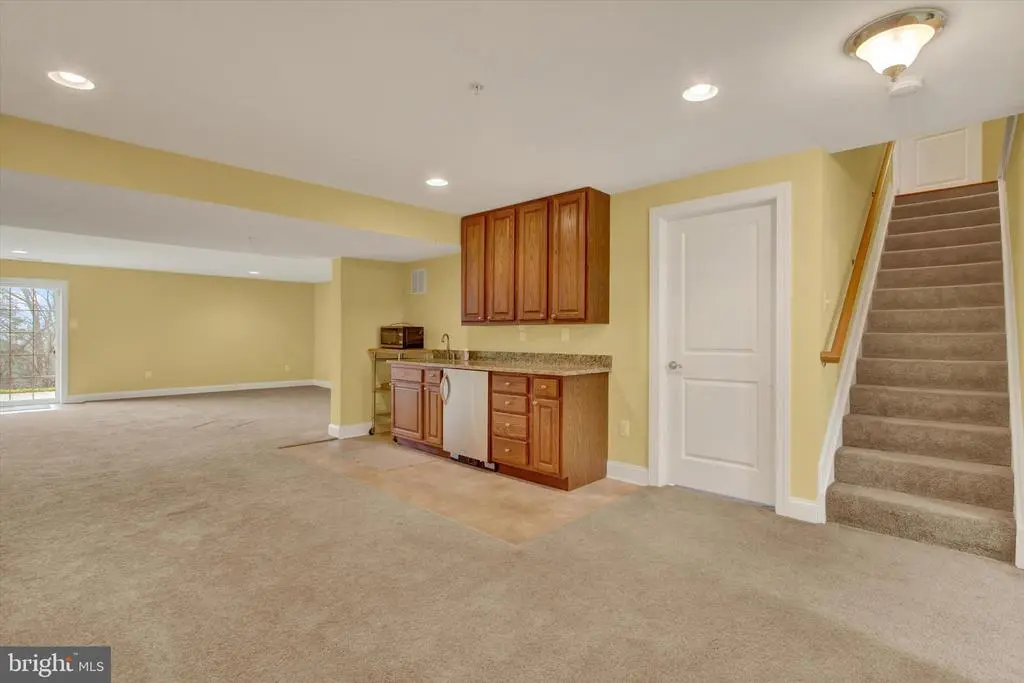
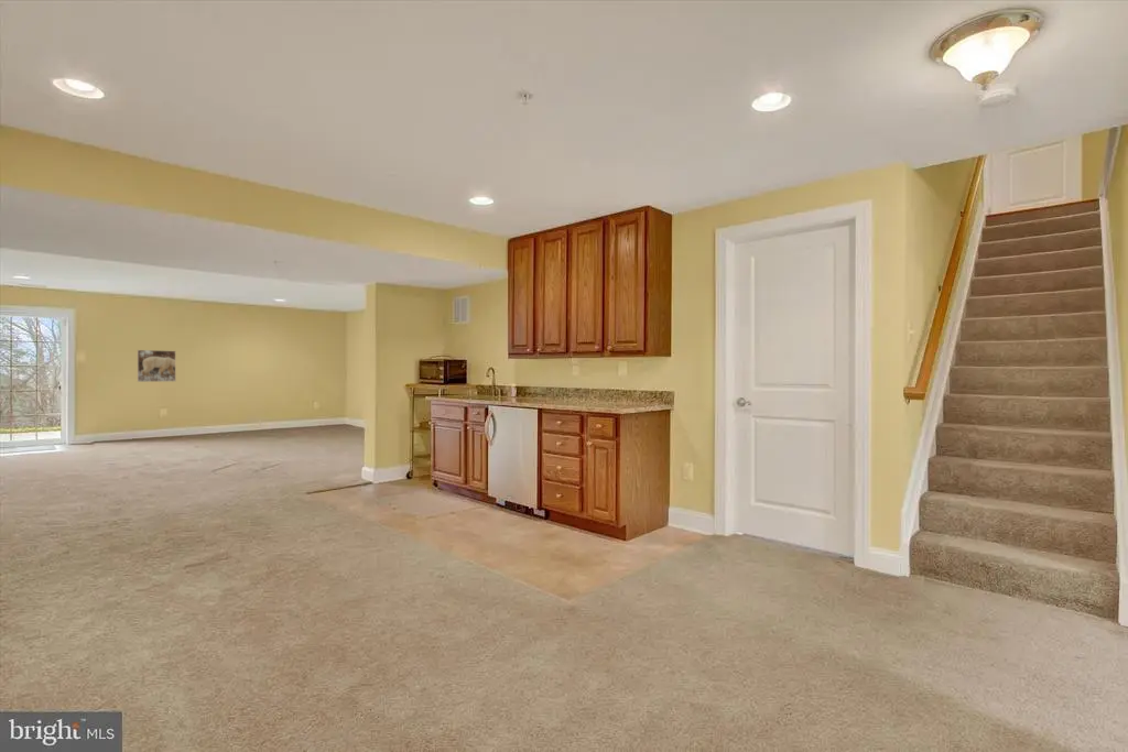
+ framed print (156, 366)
